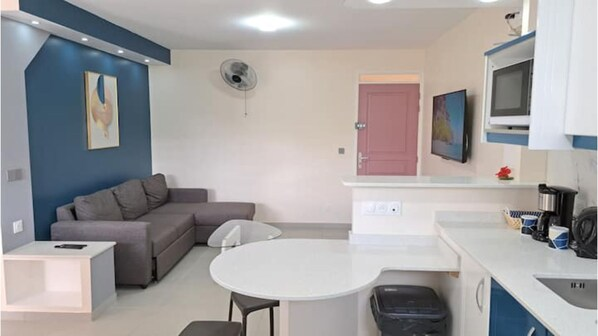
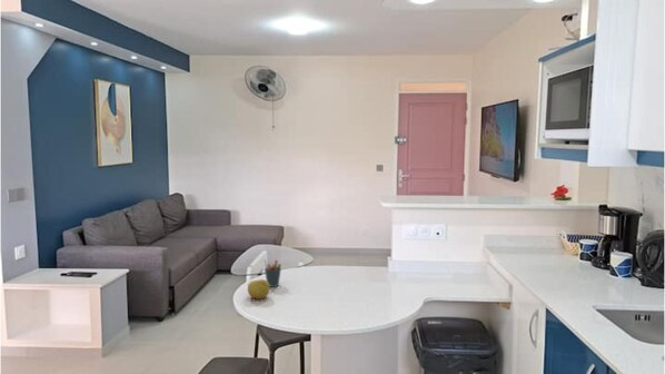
+ apple (258, 288)
+ pen holder (272, 272)
